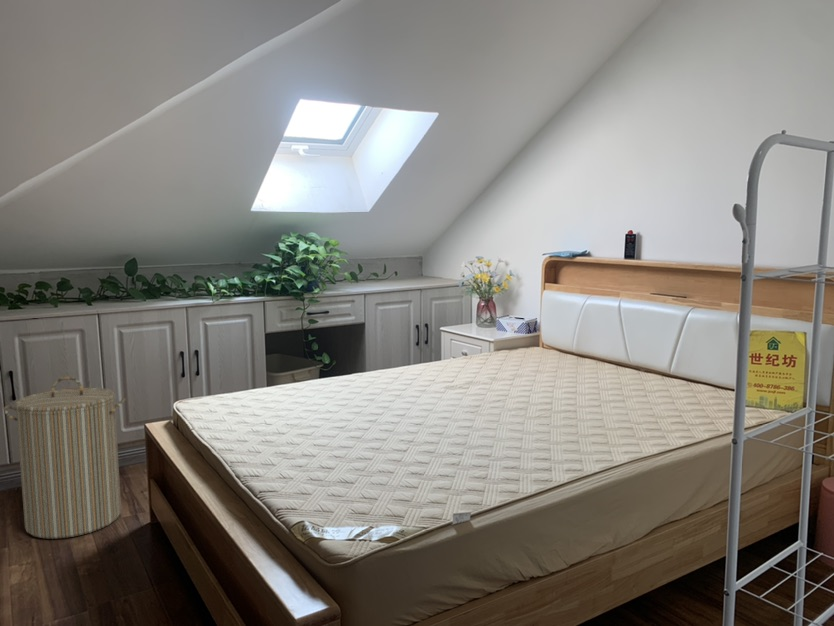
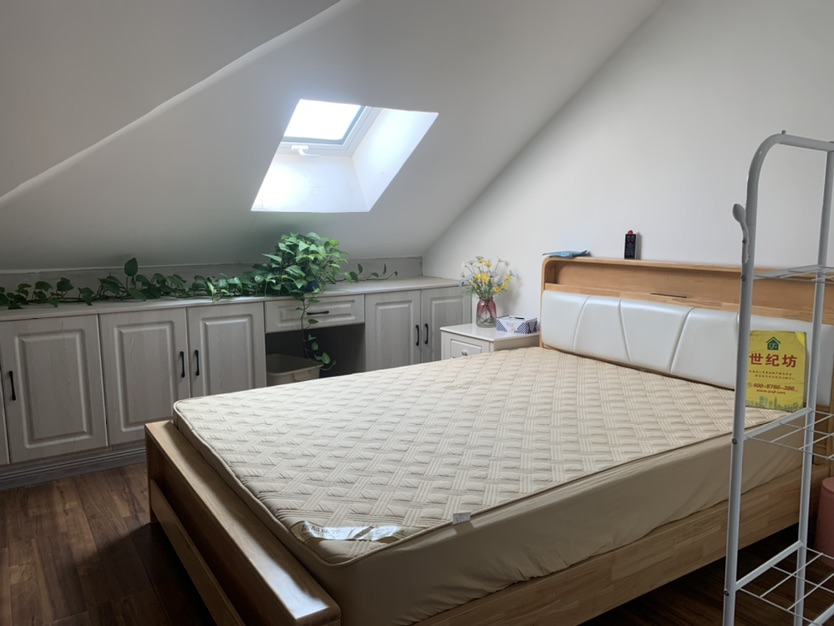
- laundry hamper (69, 449)
